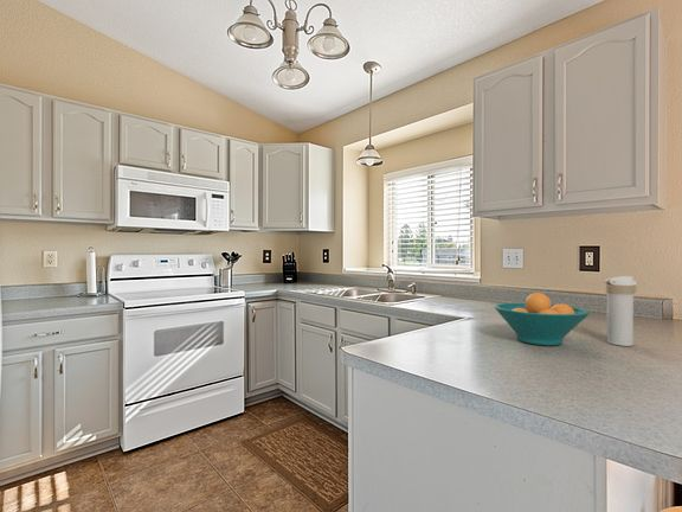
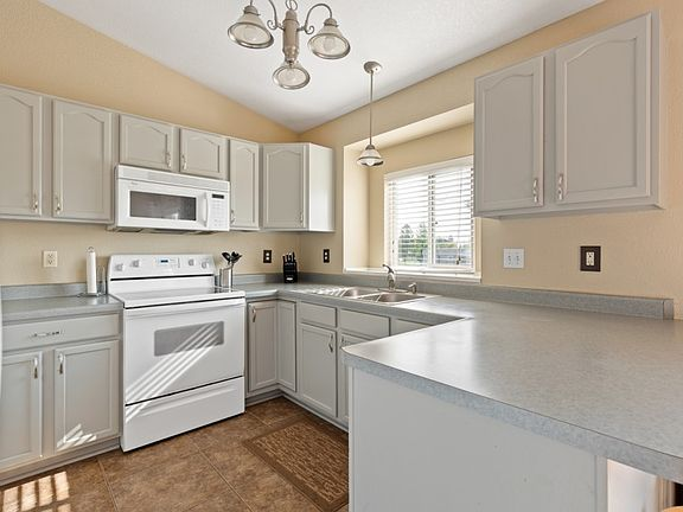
- fruit bowl (539, 316)
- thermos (620, 309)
